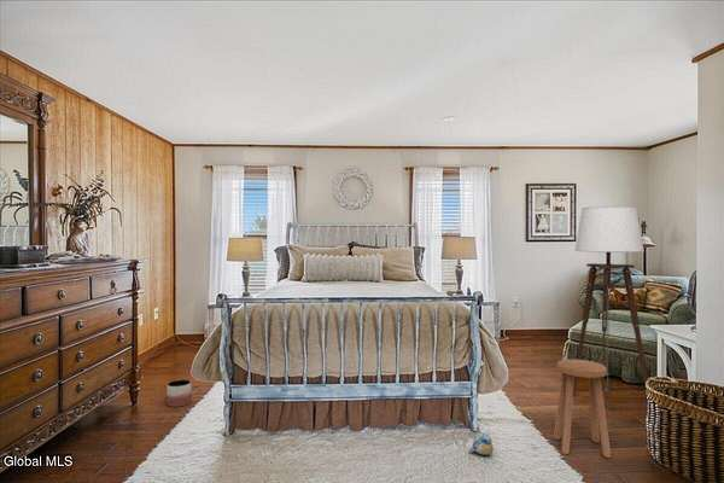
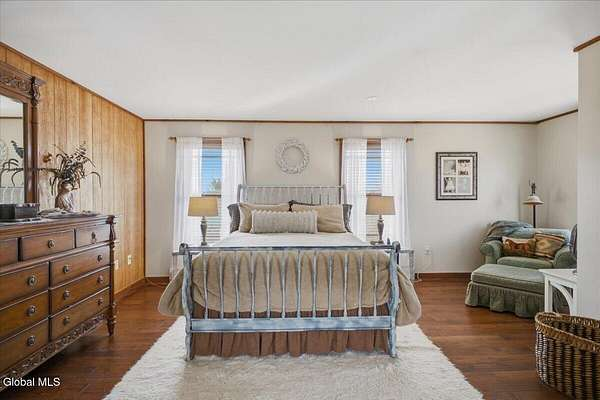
- planter (179, 392)
- stool (572, 403)
- floor lamp (606, 307)
- plush toy (481, 442)
